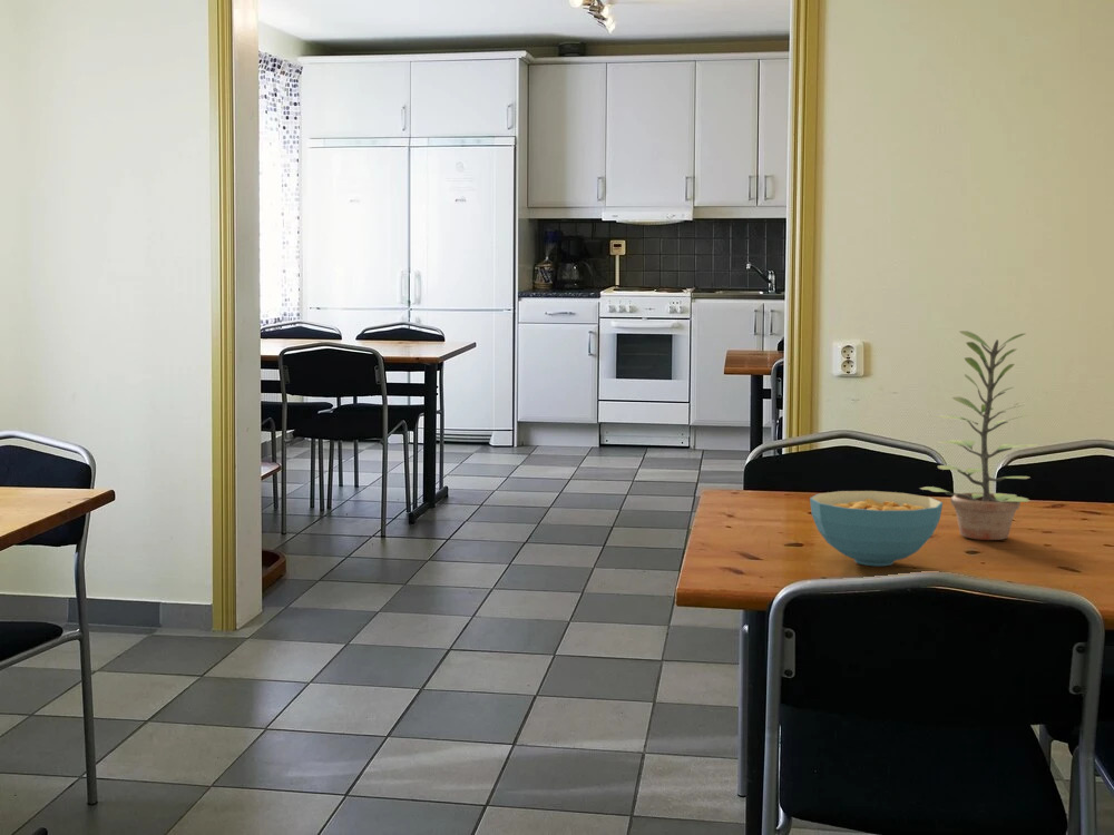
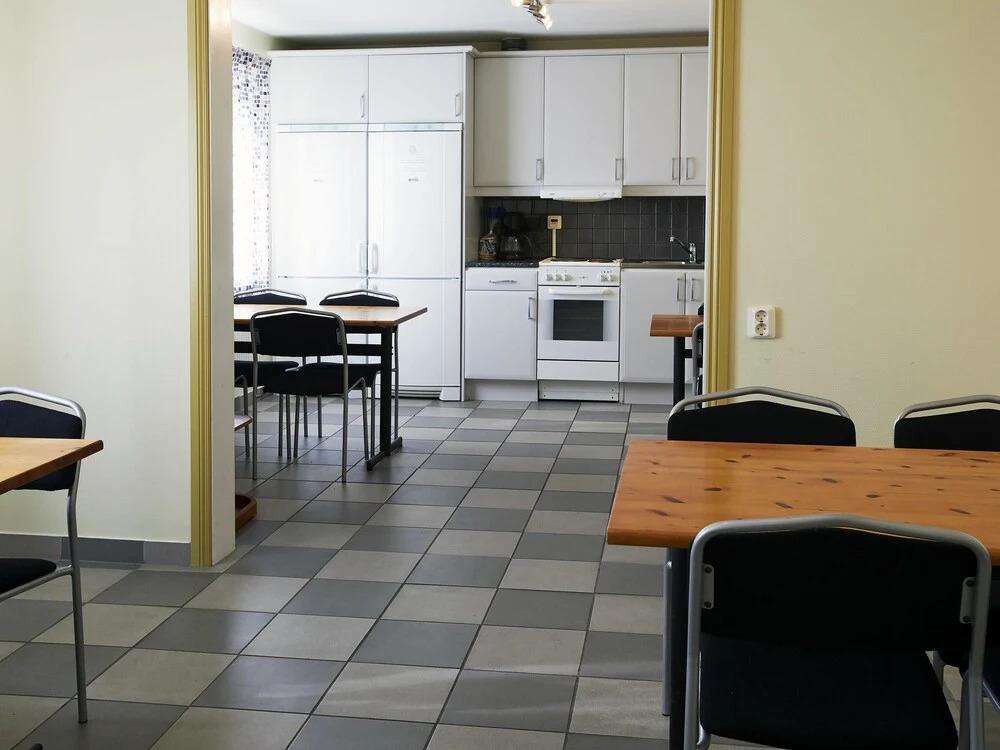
- cereal bowl (874, 531)
- plant (979, 433)
